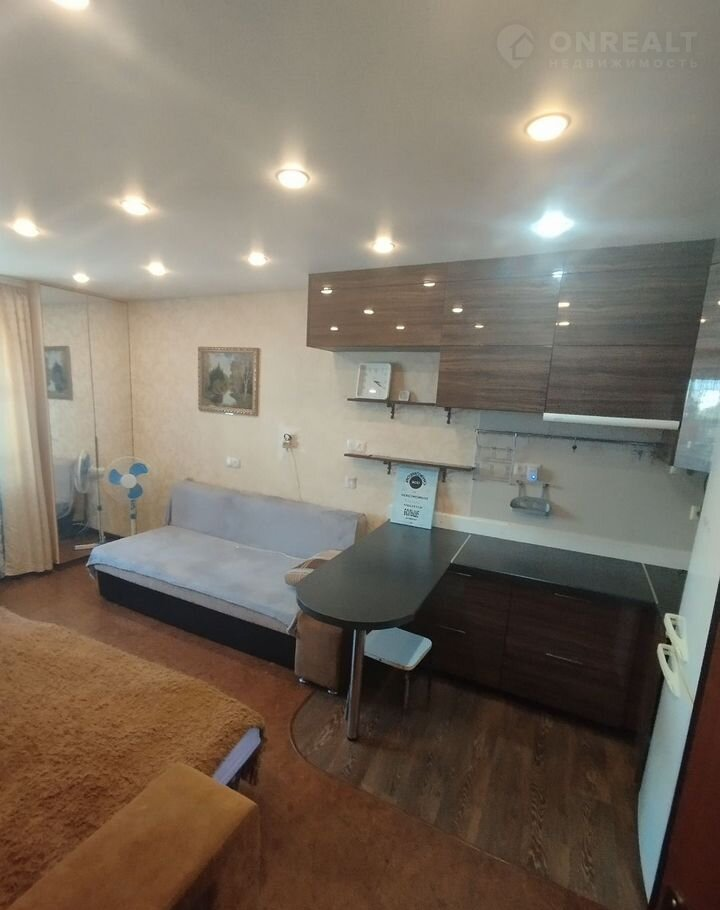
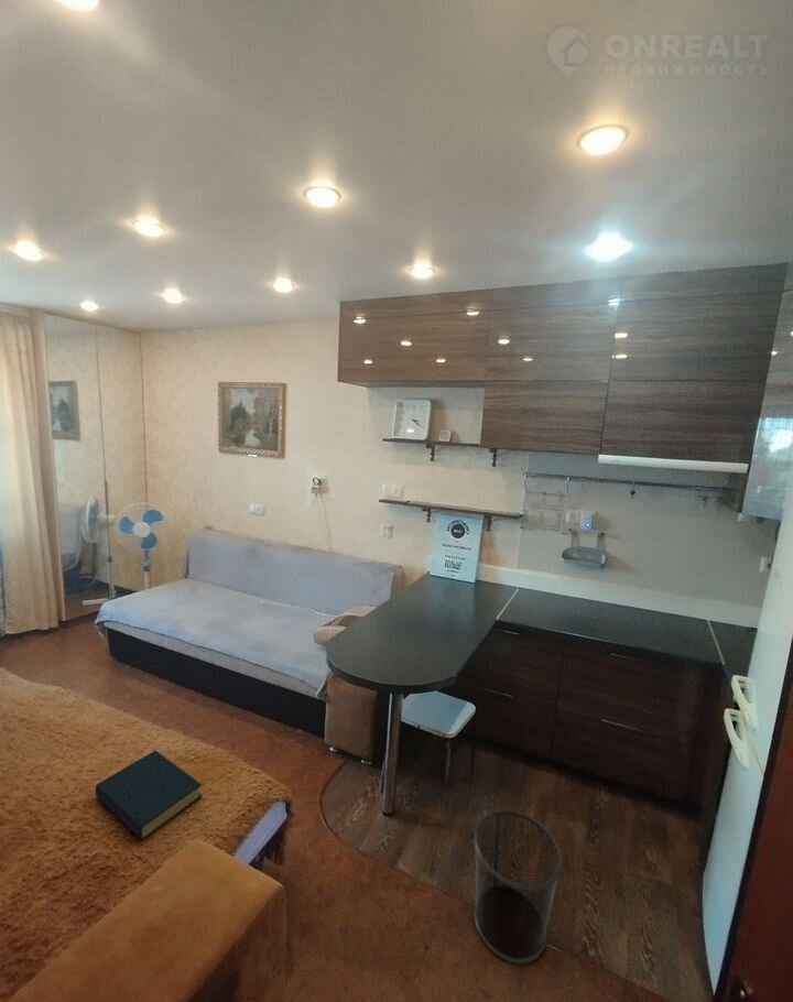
+ waste bin (512, 883)
+ hardback book (149, 791)
